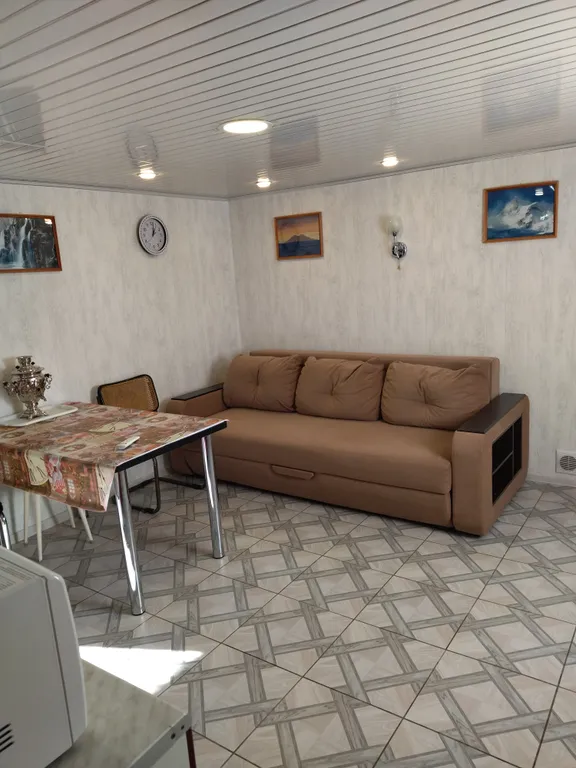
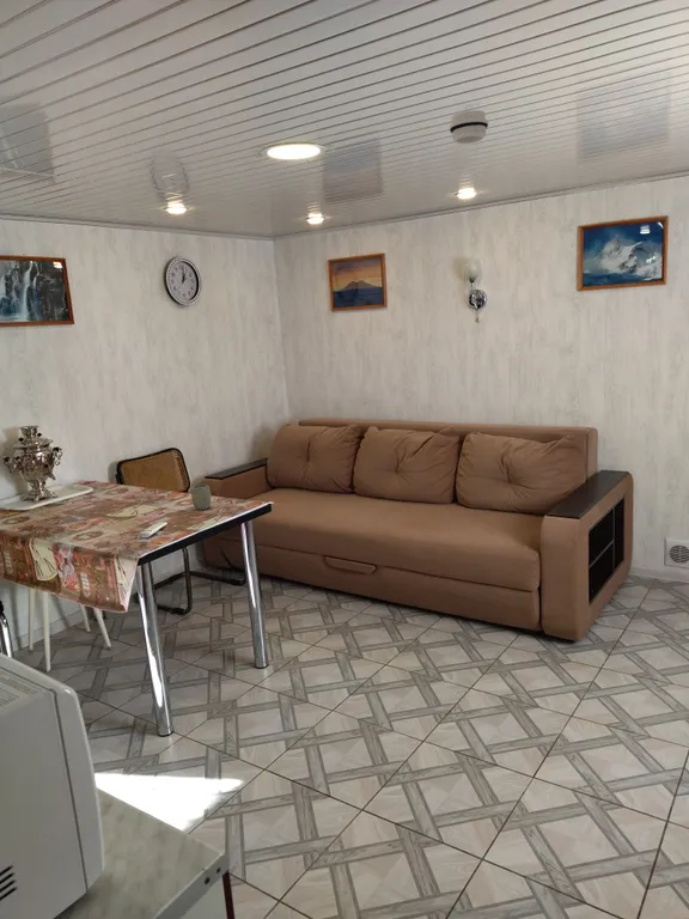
+ cup (201, 497)
+ smoke detector (468, 127)
